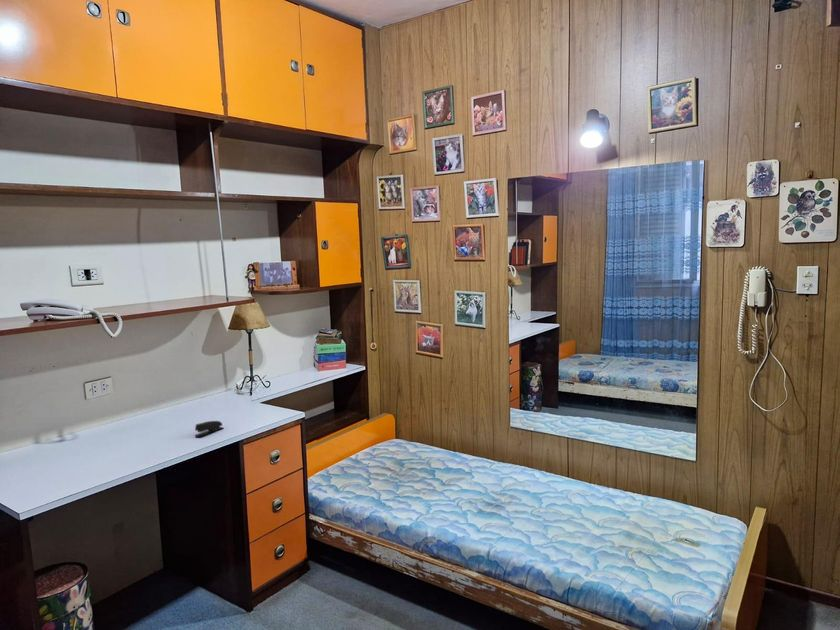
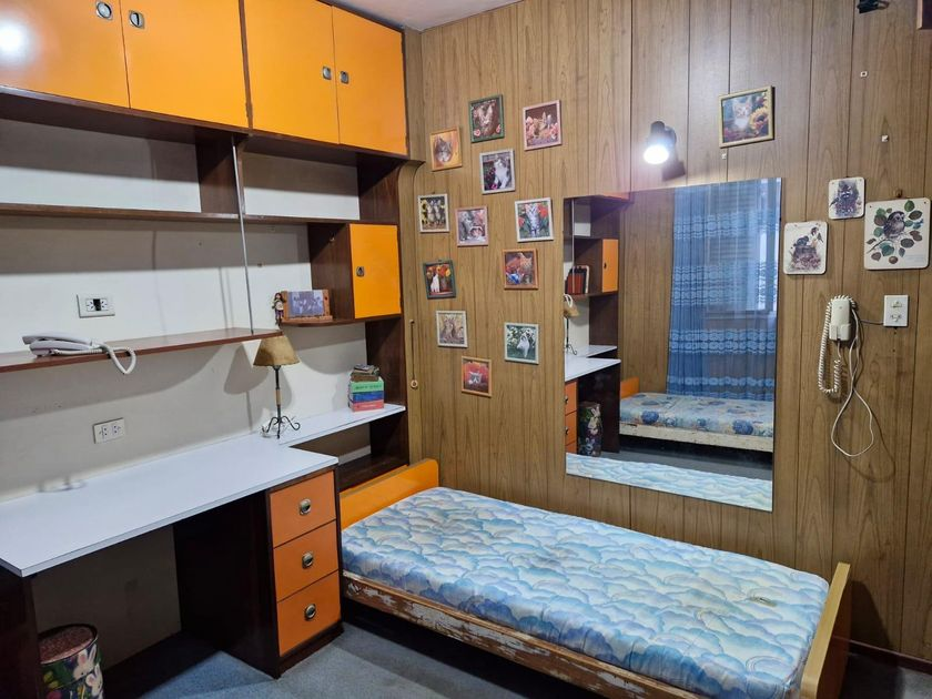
- stapler (209, 426)
